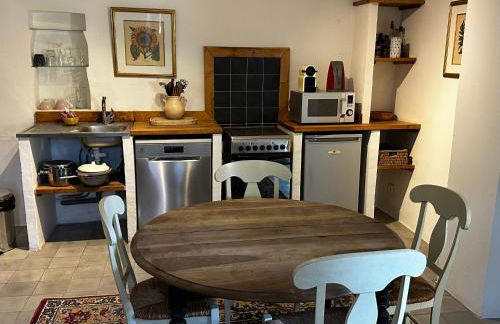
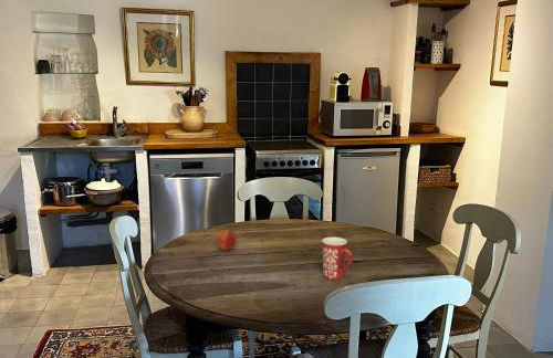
+ mug (337, 260)
+ apple (226, 240)
